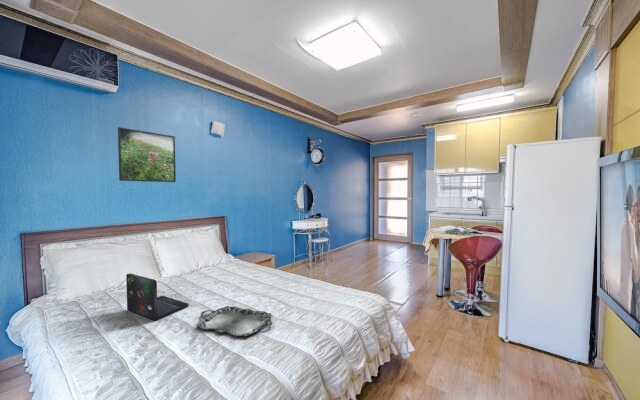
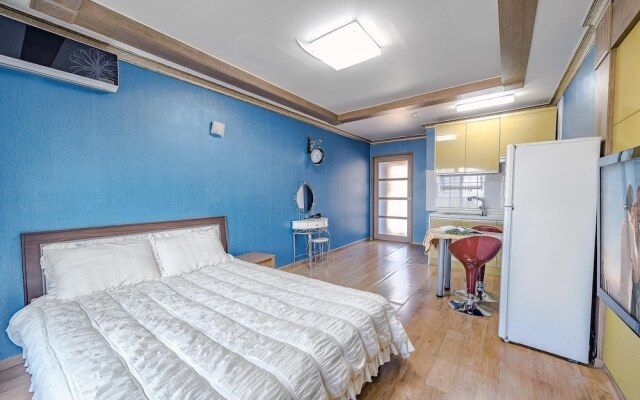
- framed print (149, 156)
- laptop (156, 290)
- serving tray (235, 319)
